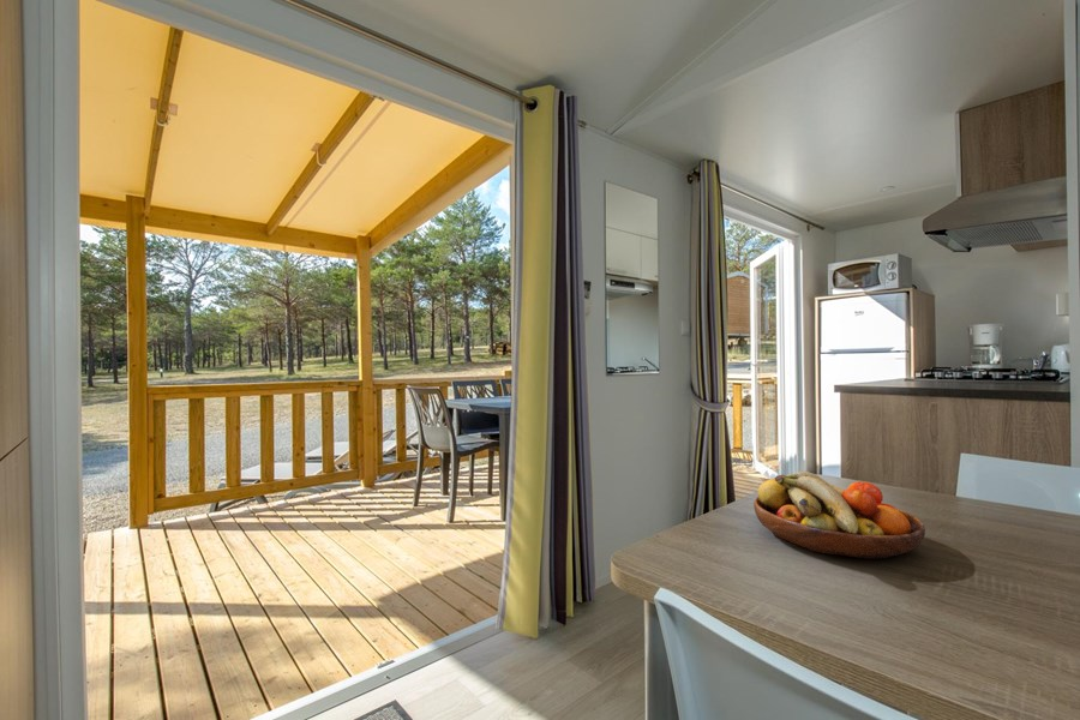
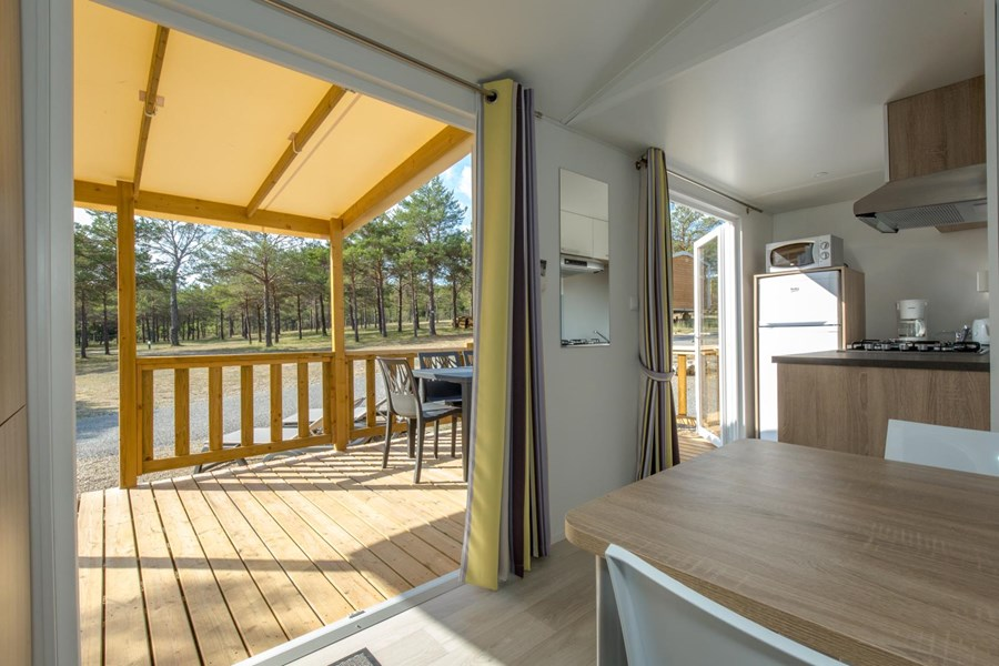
- fruit bowl (833, 505)
